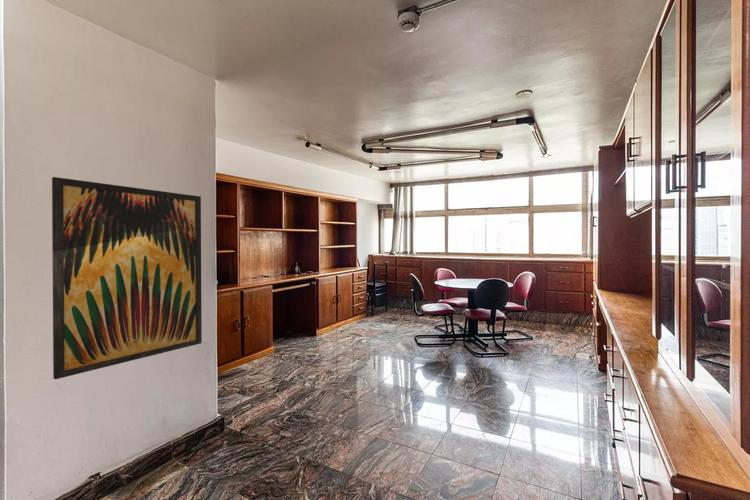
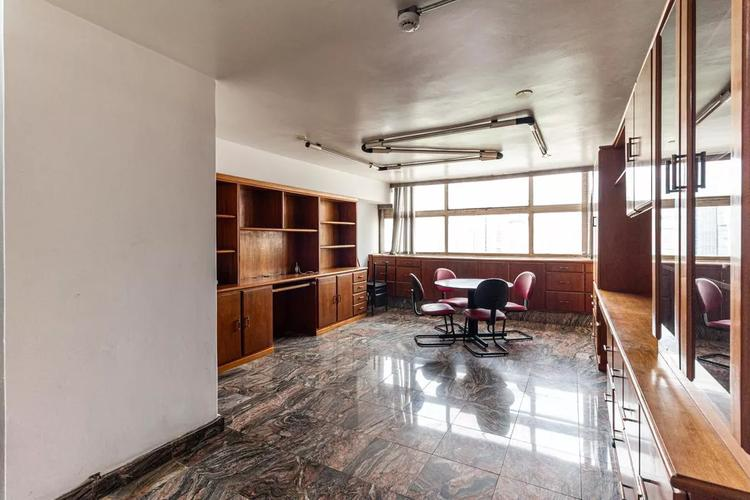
- wall art (138, 273)
